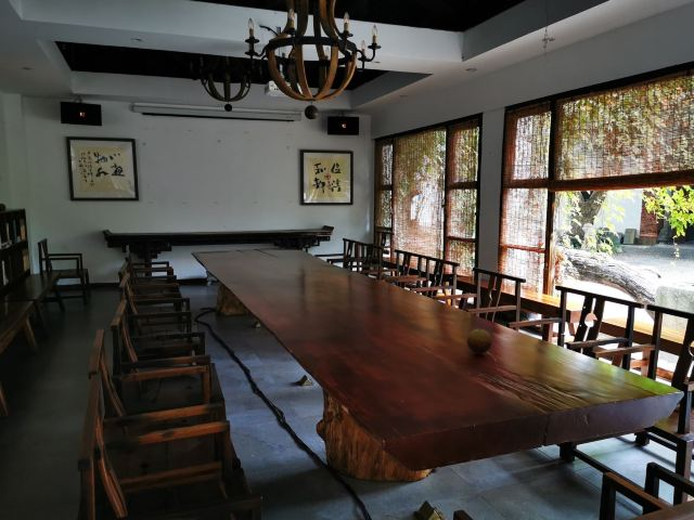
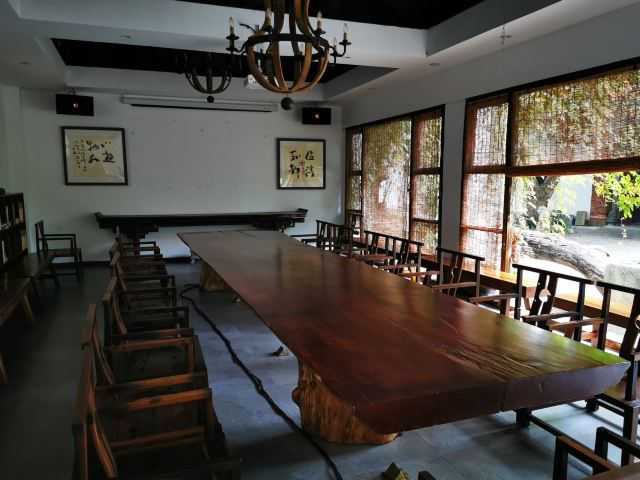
- fruit (478, 341)
